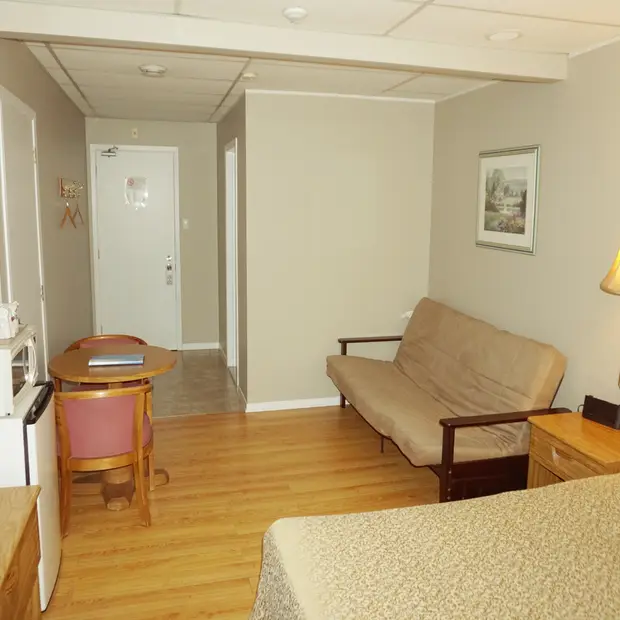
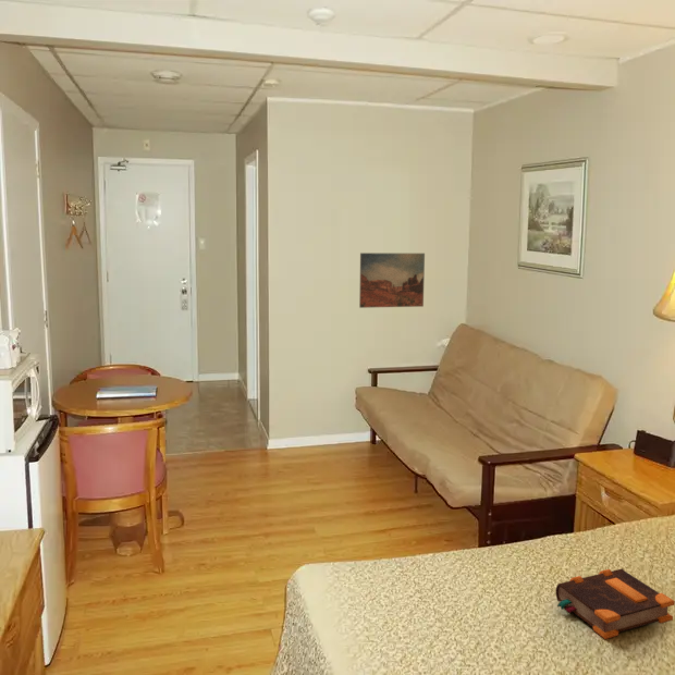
+ wall art (392, 280)
+ bible (609, 599)
